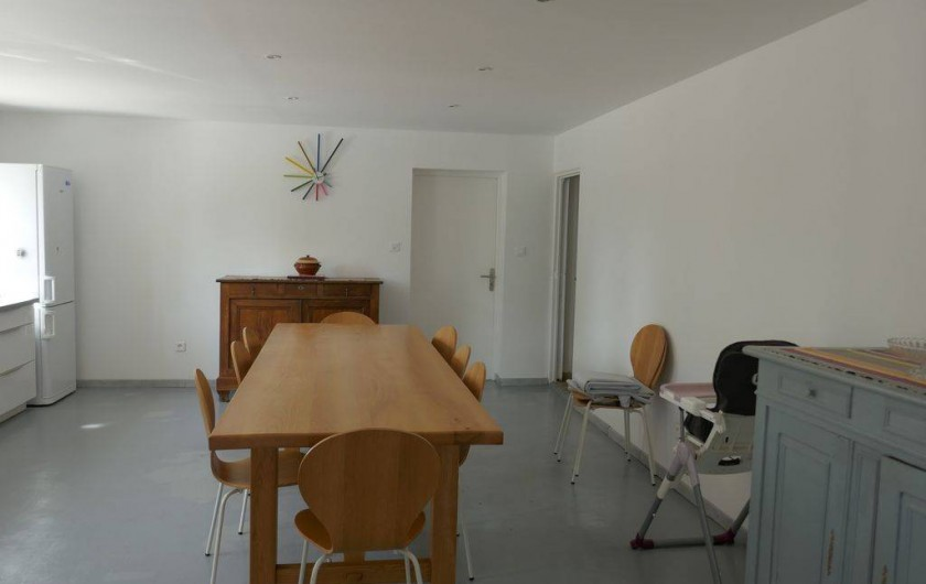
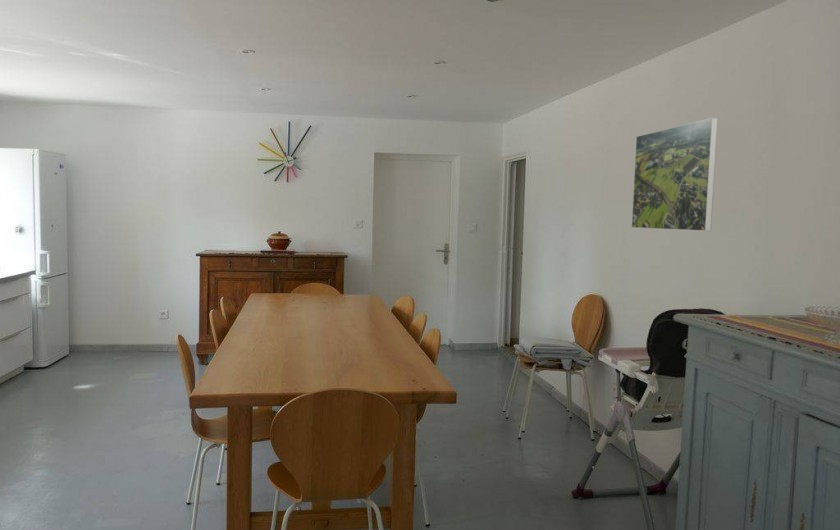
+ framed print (669, 179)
